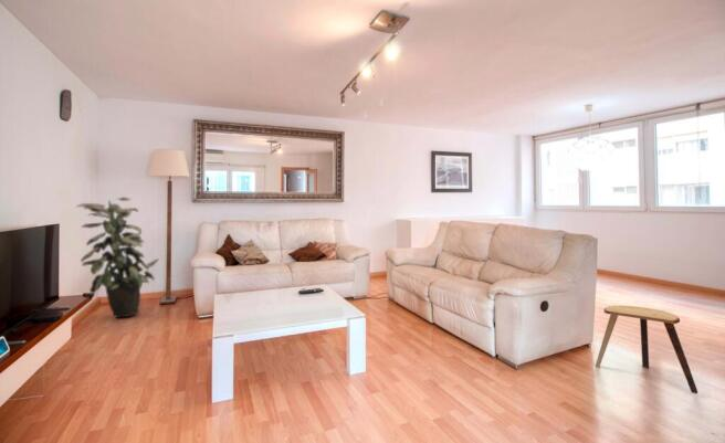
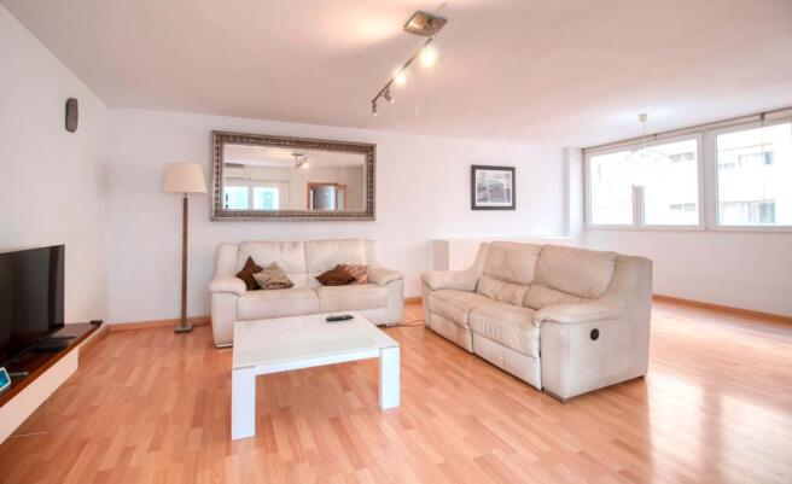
- indoor plant (118, 257)
- stool (645, 344)
